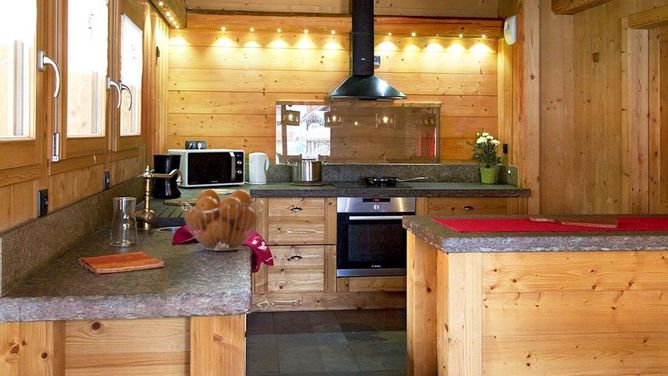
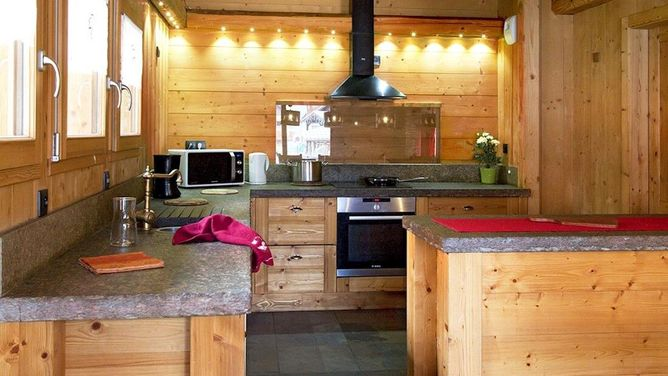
- fruit basket (222, 219)
